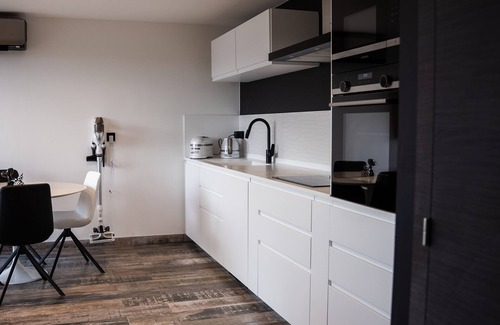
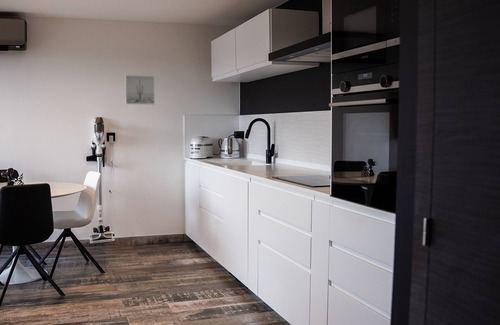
+ wall art (139, 90)
